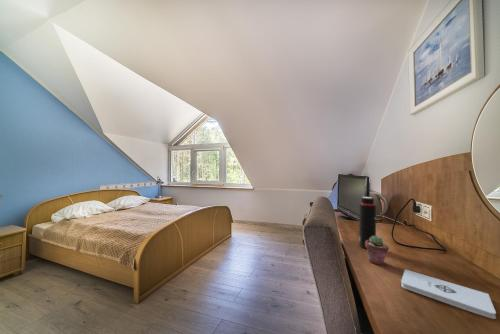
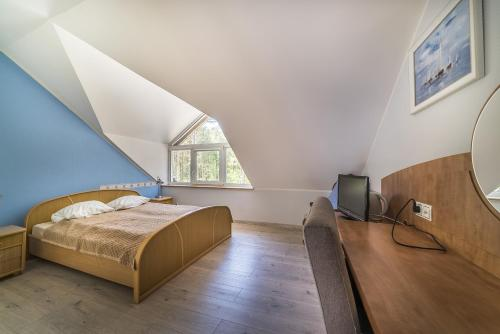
- water bottle (367, 221)
- notepad (442, 290)
- potted succulent (376, 248)
